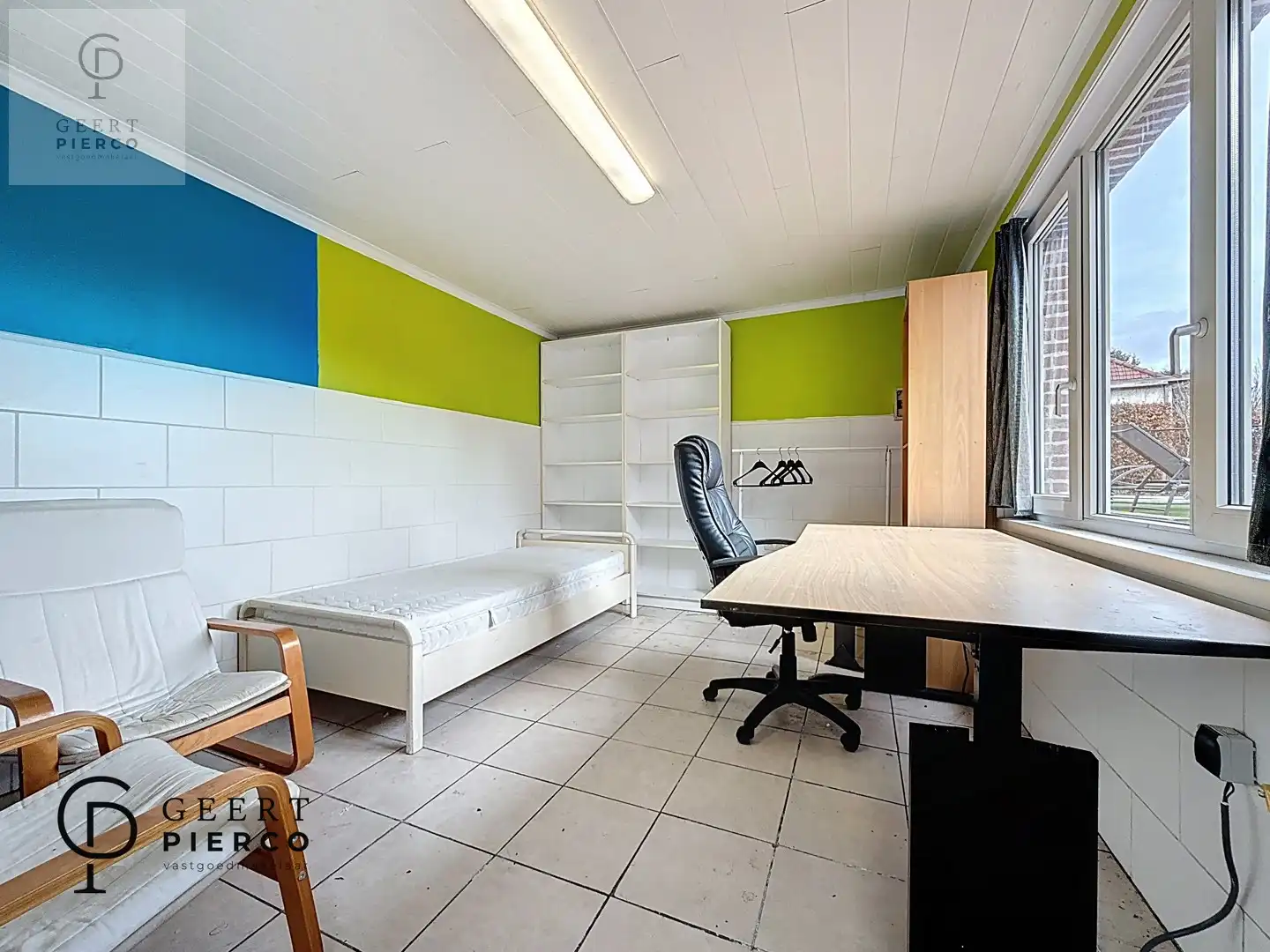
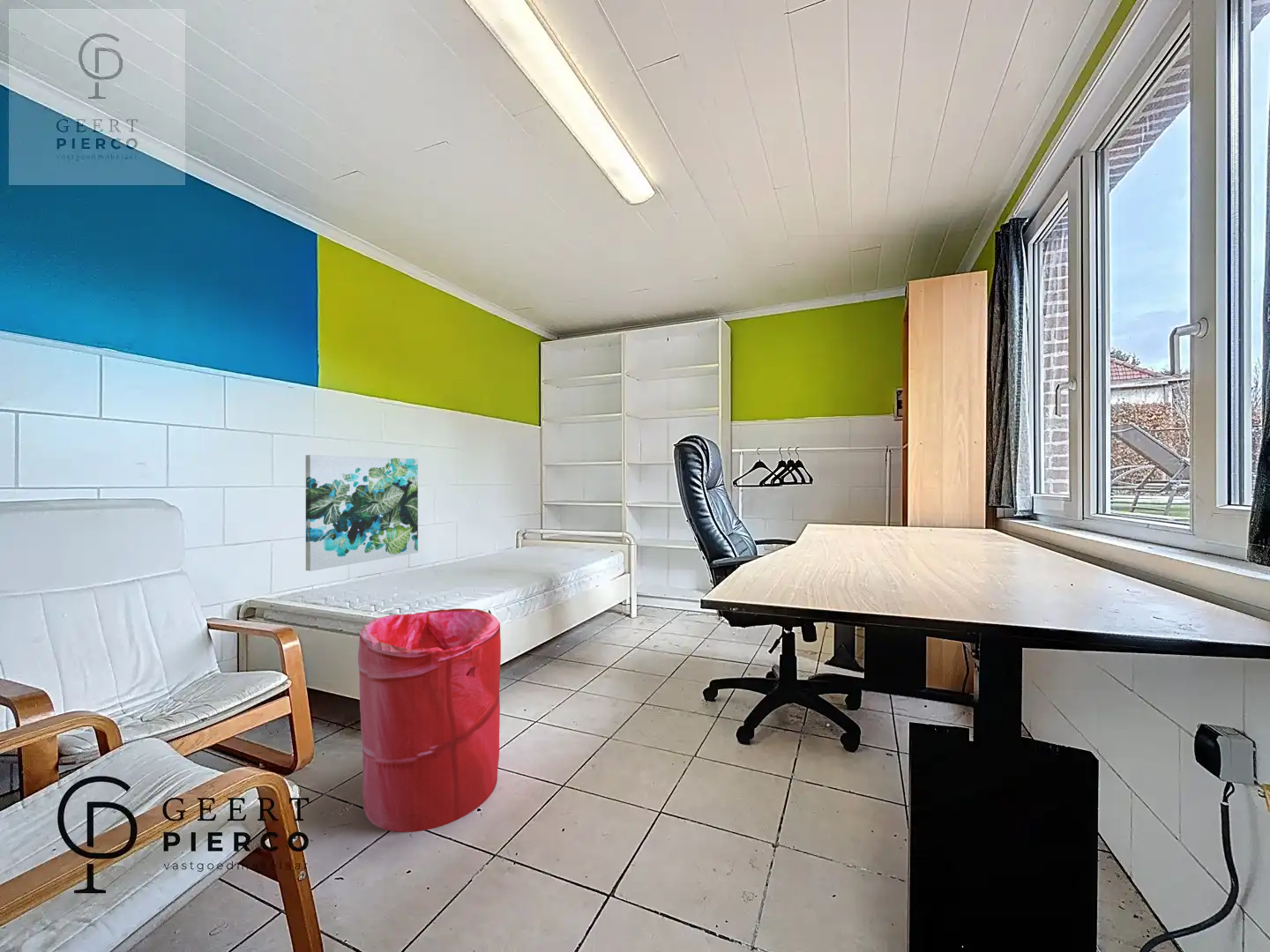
+ laundry hamper (433, 706)
+ wall art (367, 509)
